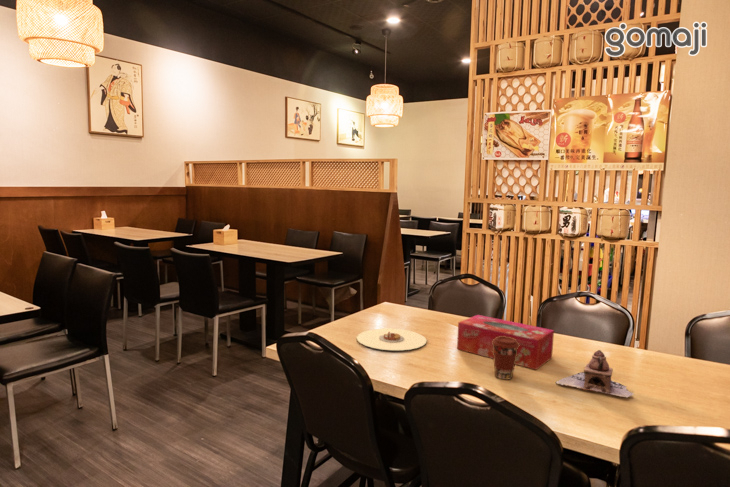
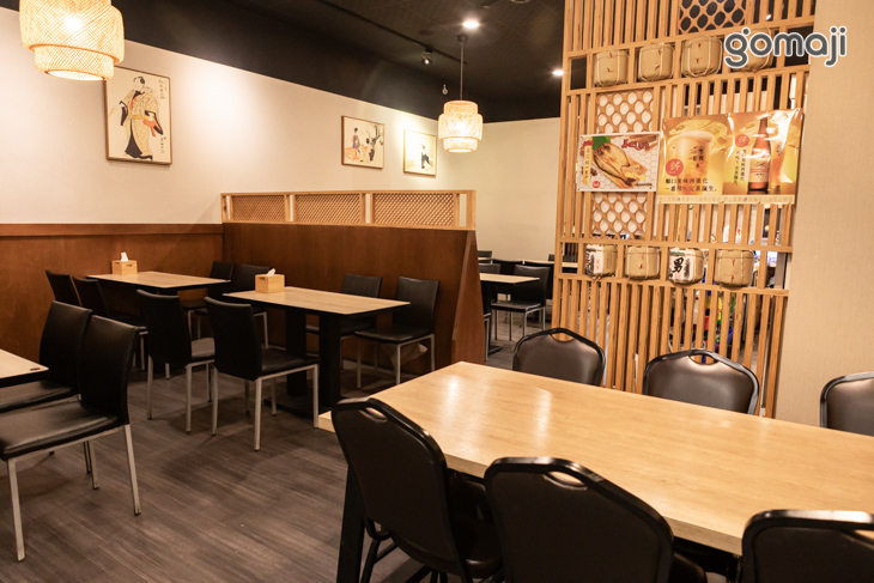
- tissue box (506, 336)
- plate (391, 335)
- coffee cup (504, 357)
- teapot (599, 368)
